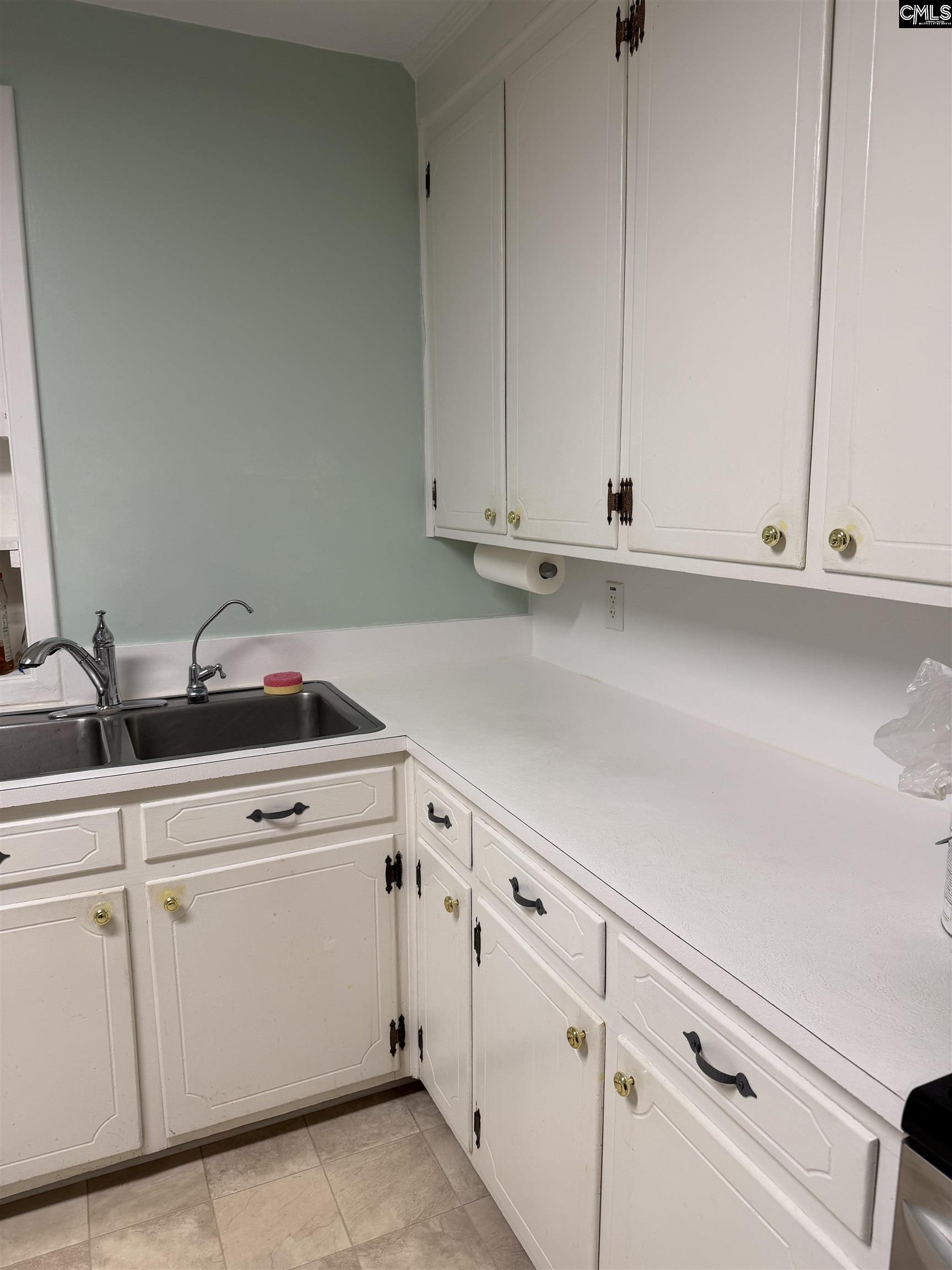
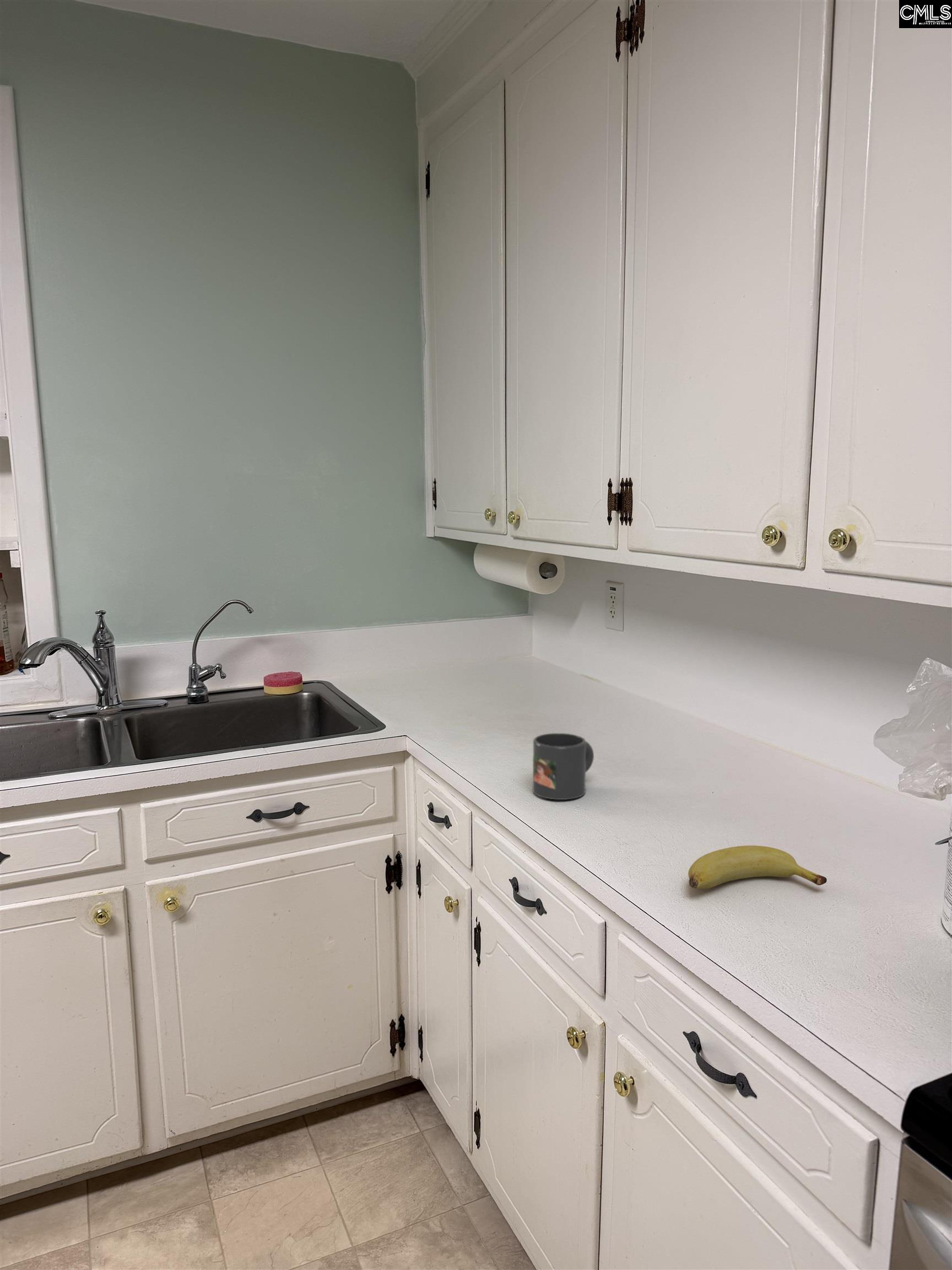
+ banana (746, 873)
+ mug (566, 764)
